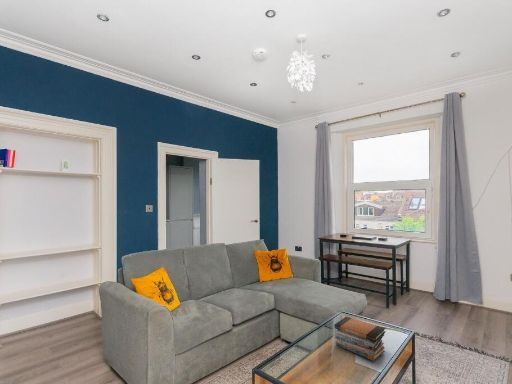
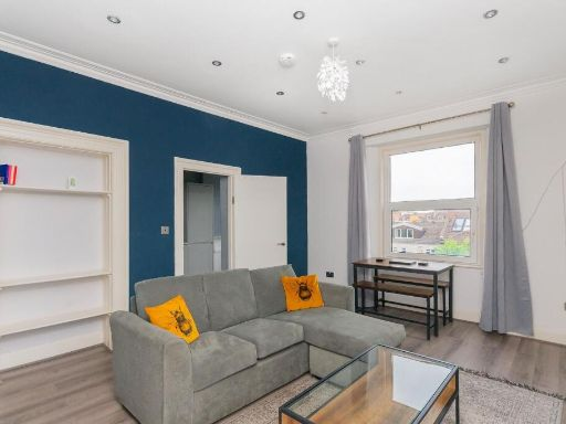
- book stack (359, 336)
